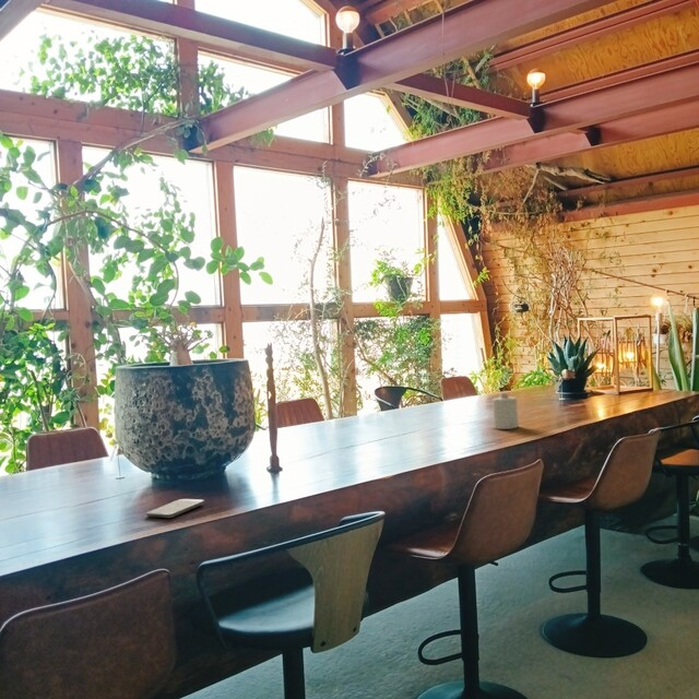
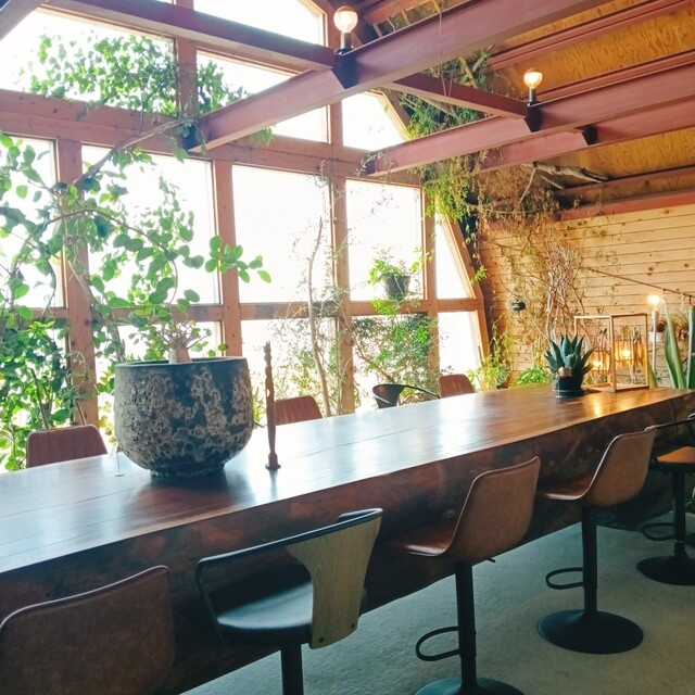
- candle (505, 410)
- smartphone (176, 508)
